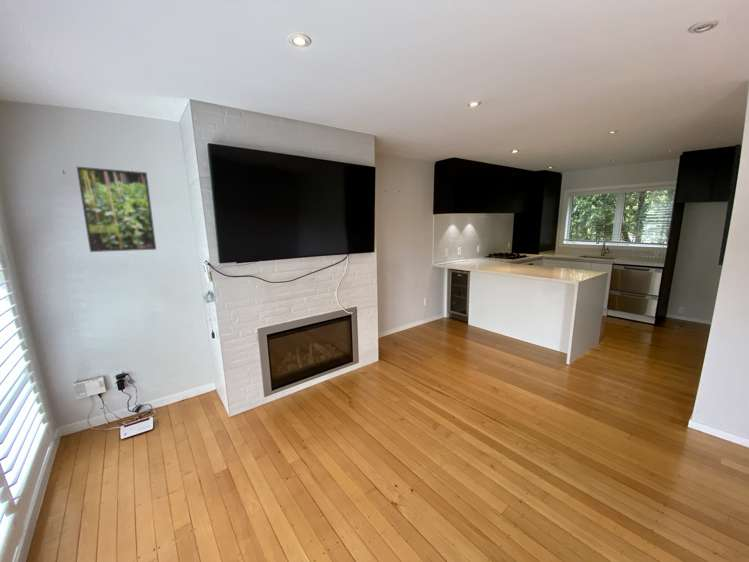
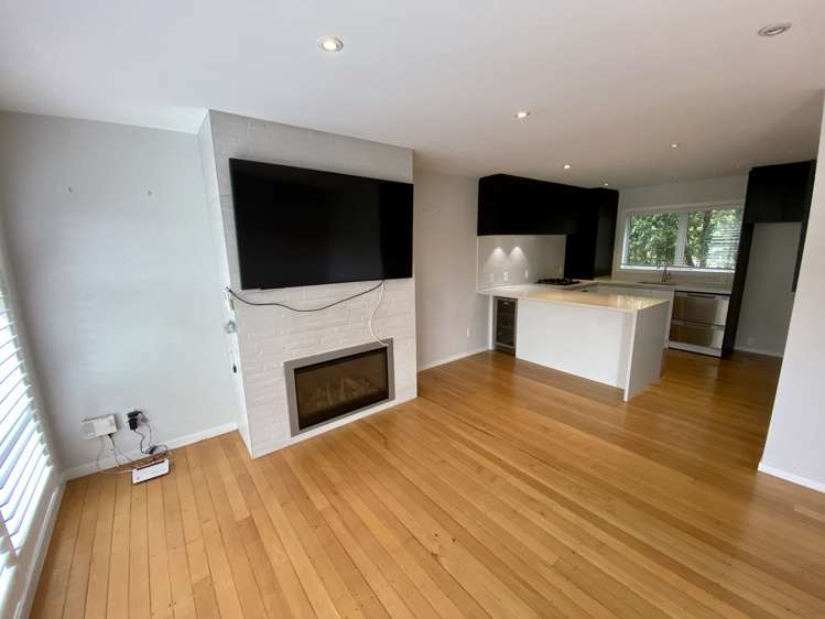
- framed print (119, 211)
